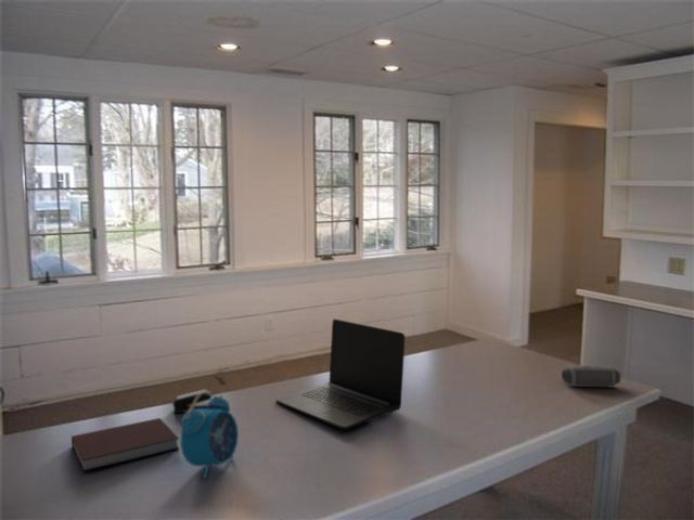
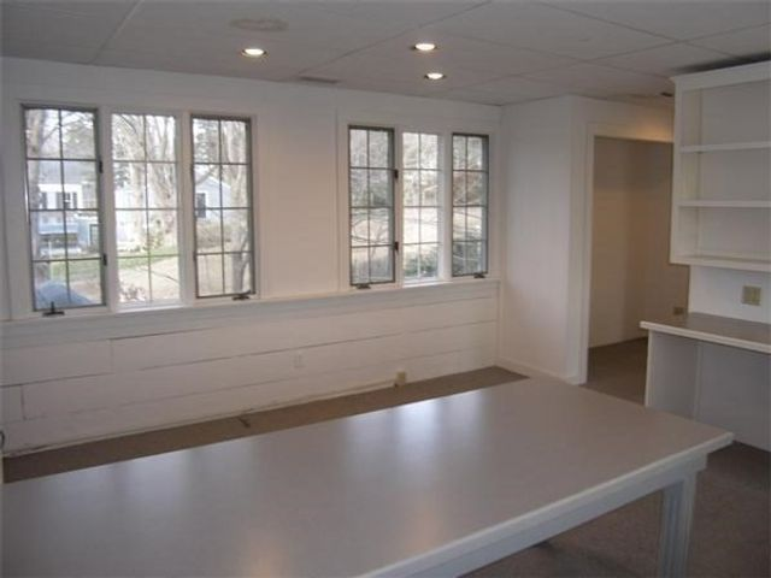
- speaker (590, 376)
- alarm clock (210, 430)
- laptop (338, 368)
- notebook (125, 442)
- stapler (193, 400)
